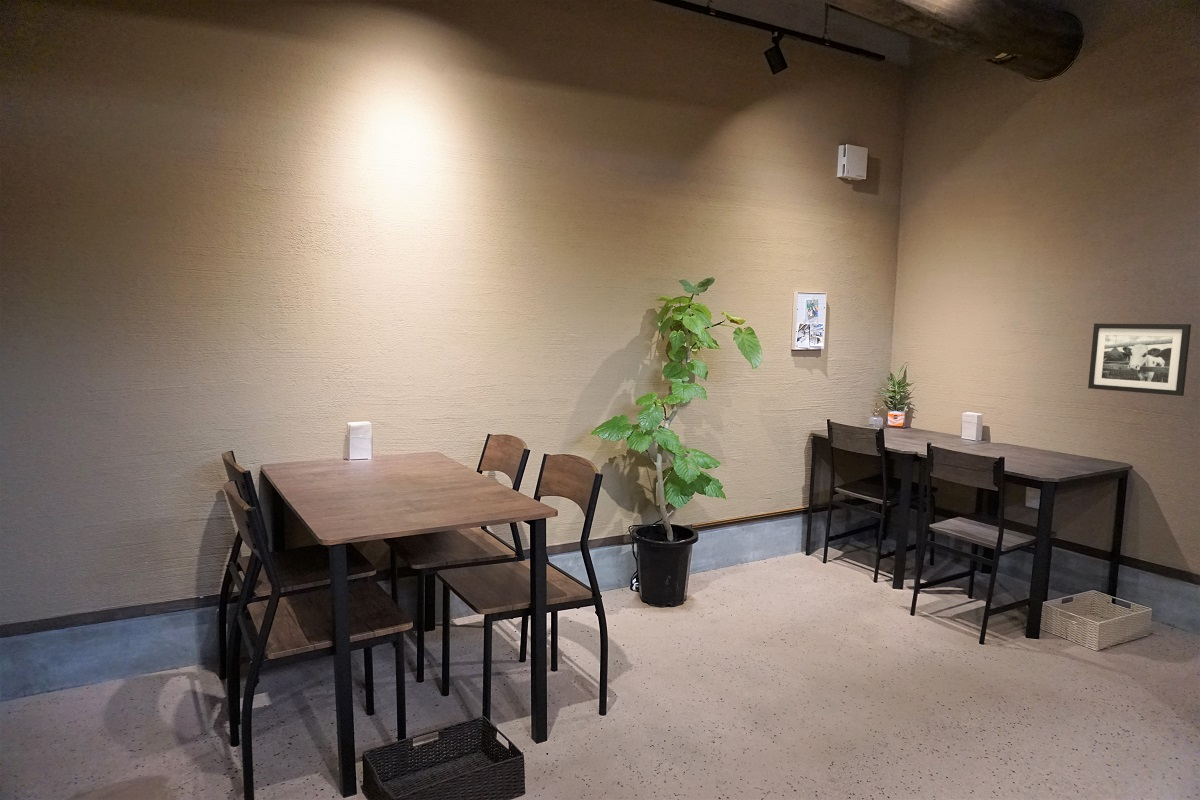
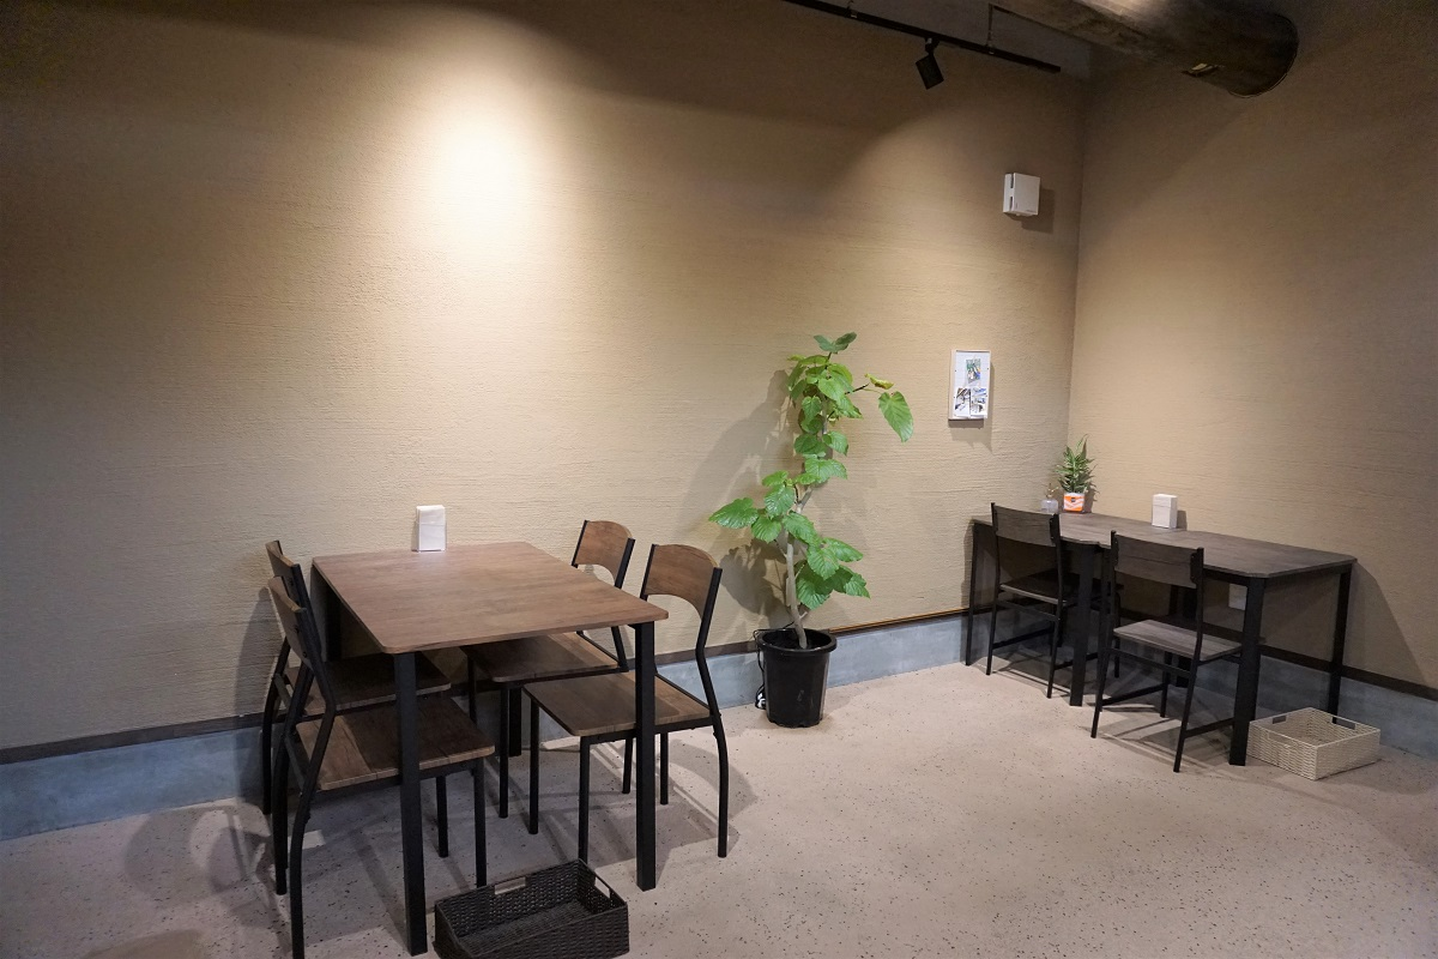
- picture frame (1136, 358)
